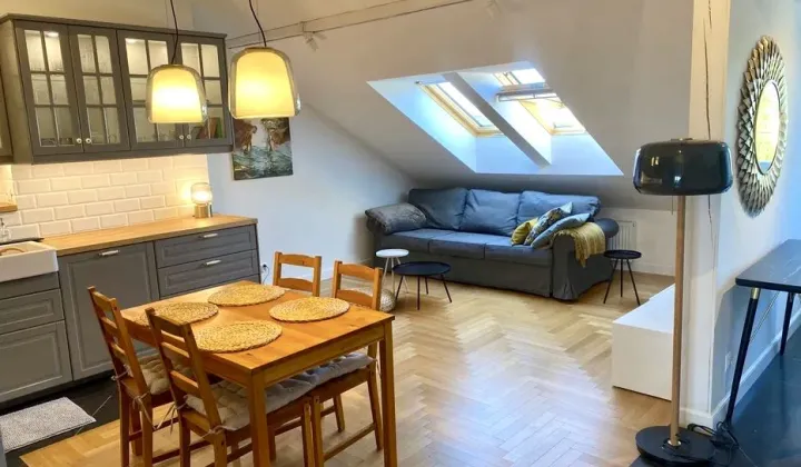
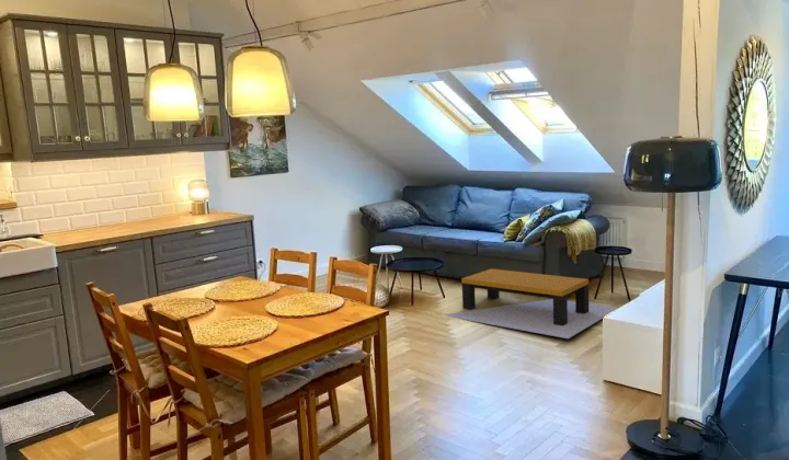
+ coffee table (523, 294)
